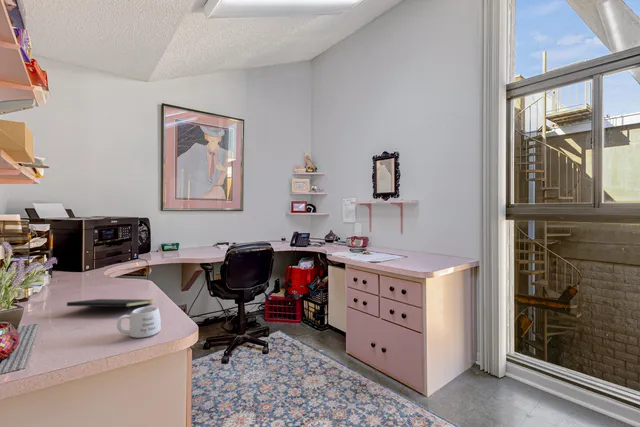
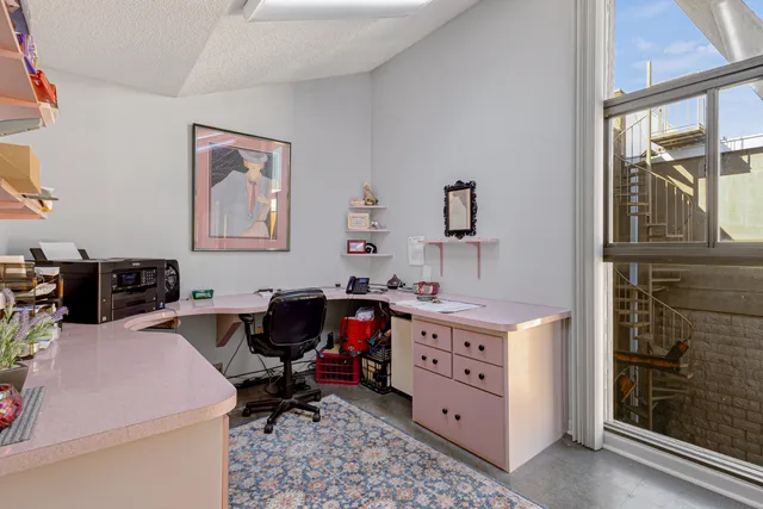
- notepad (112, 302)
- mug (139, 322)
